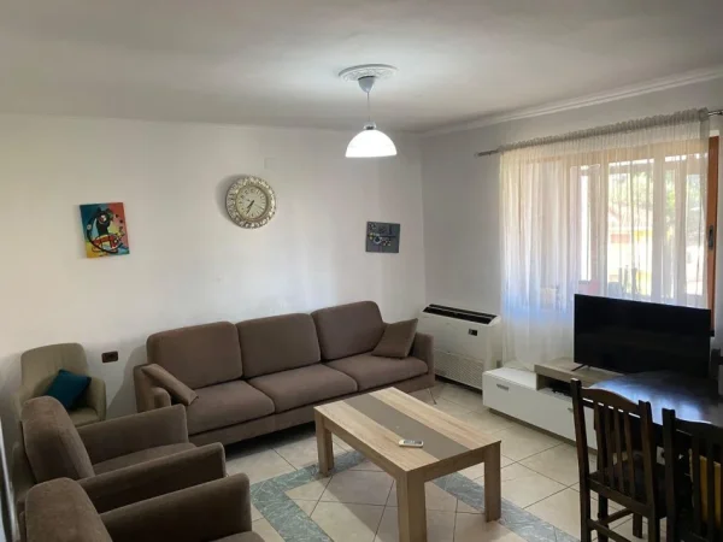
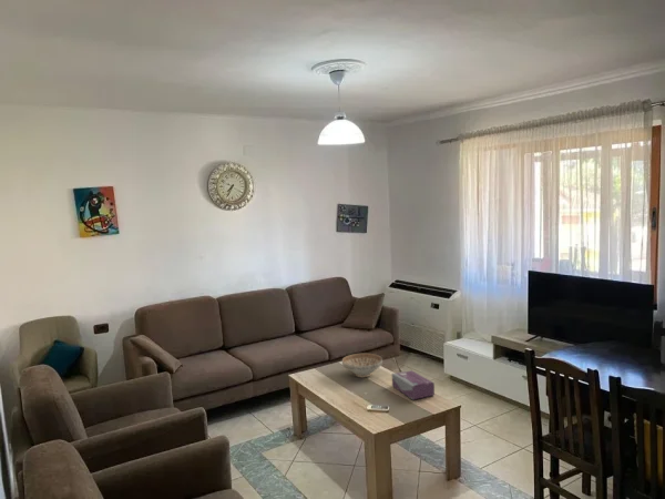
+ decorative bowl (362, 367)
+ tissue box (412, 384)
